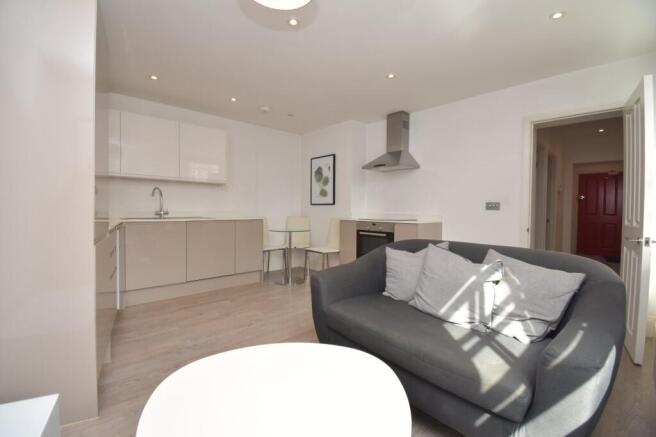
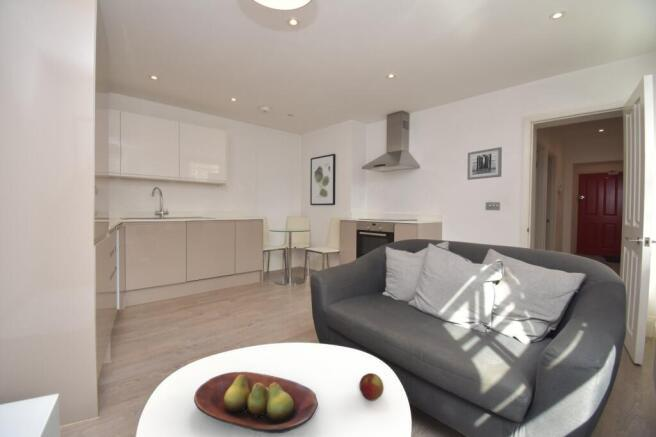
+ apple (371, 386)
+ wall art (483, 164)
+ fruit bowl (255, 397)
